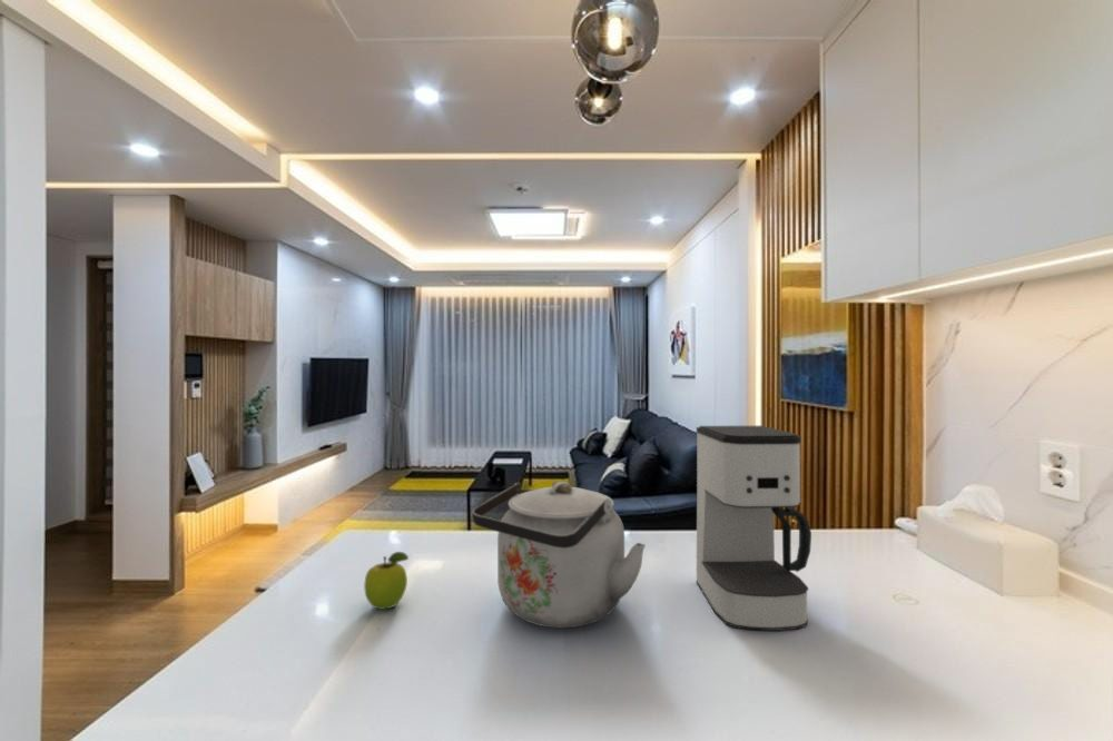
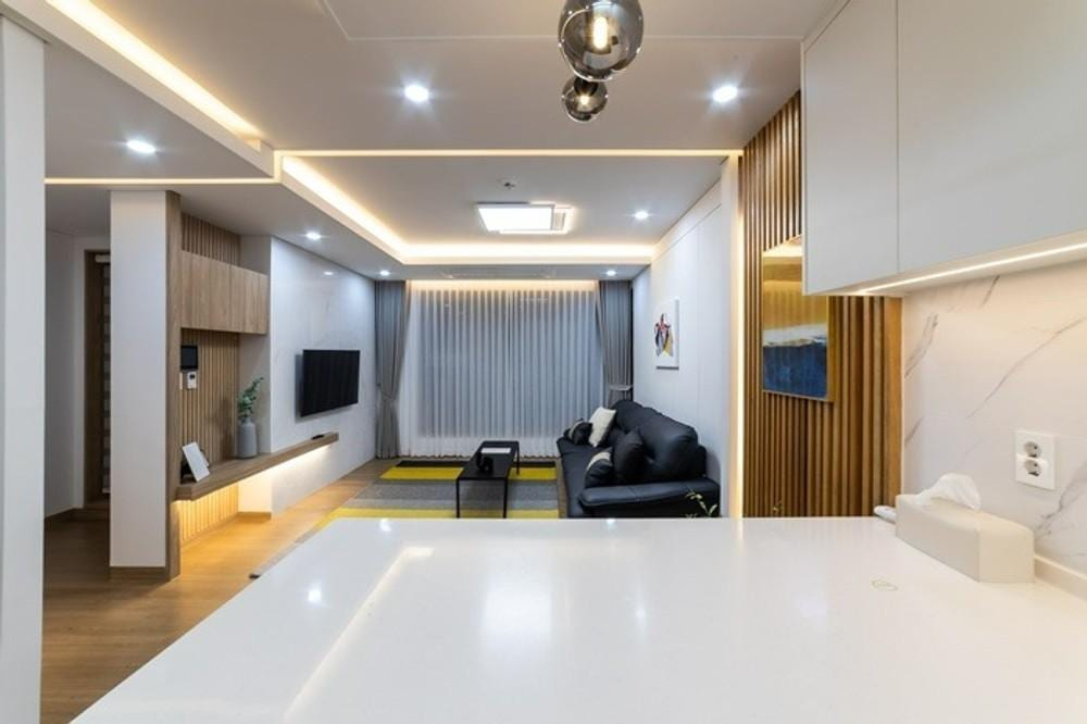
- fruit (388, 579)
- kettle (570, 547)
- coffee maker (757, 516)
